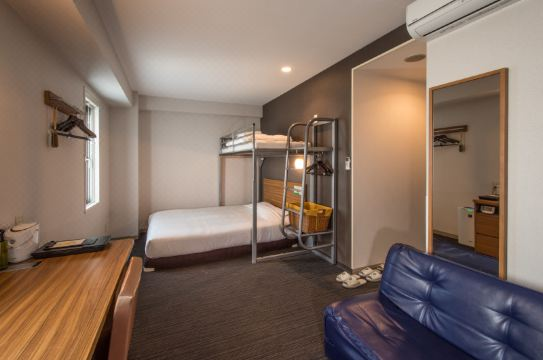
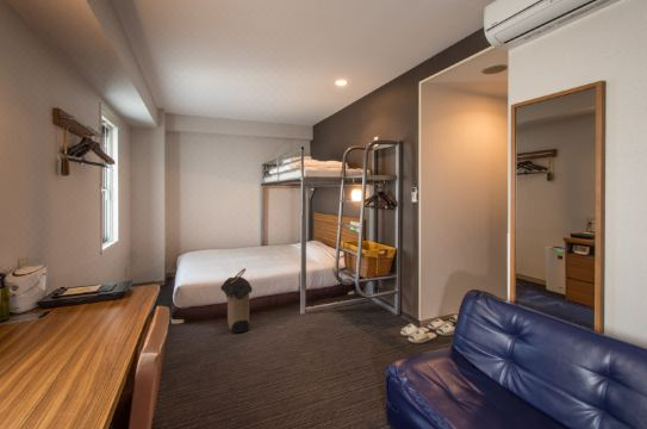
+ laundry hamper (236, 296)
